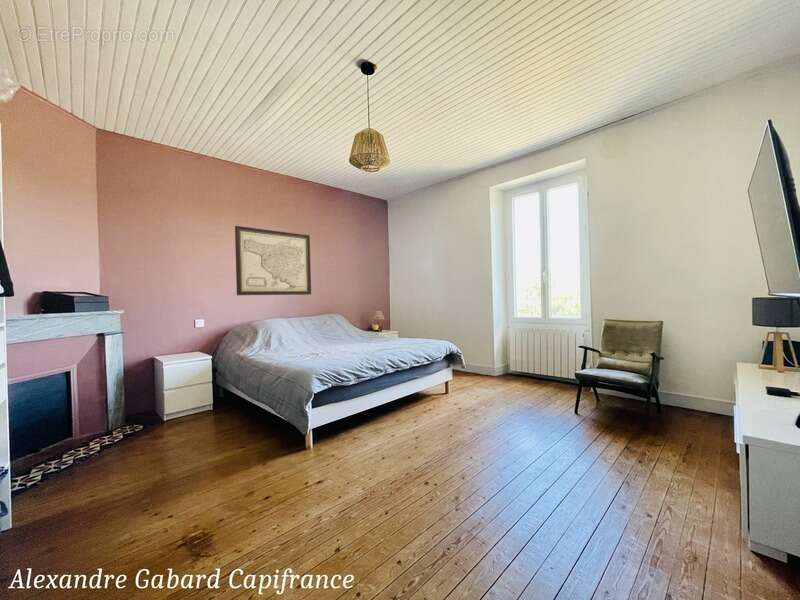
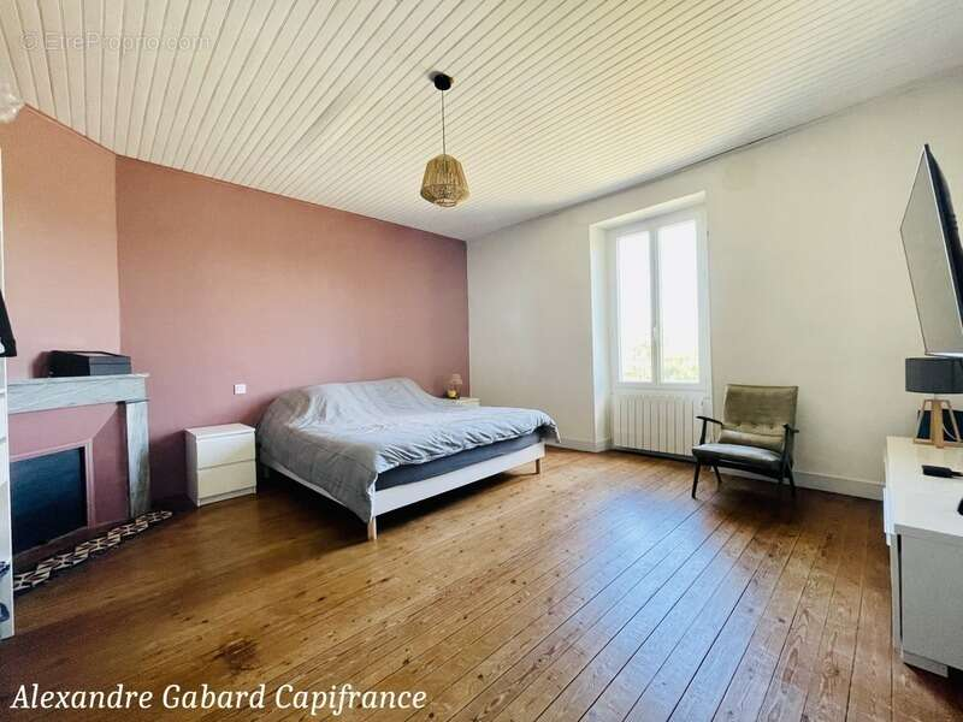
- wall art (276, 263)
